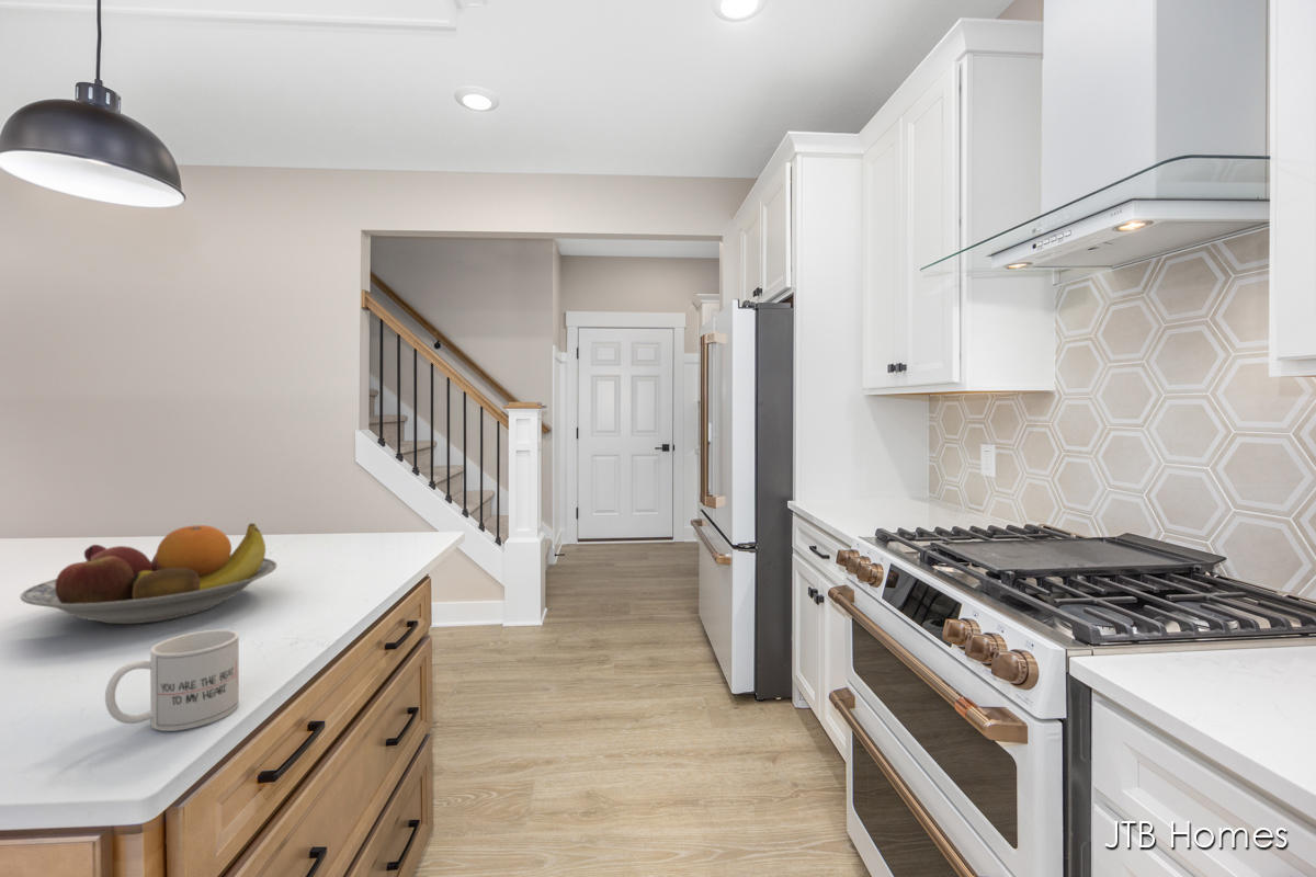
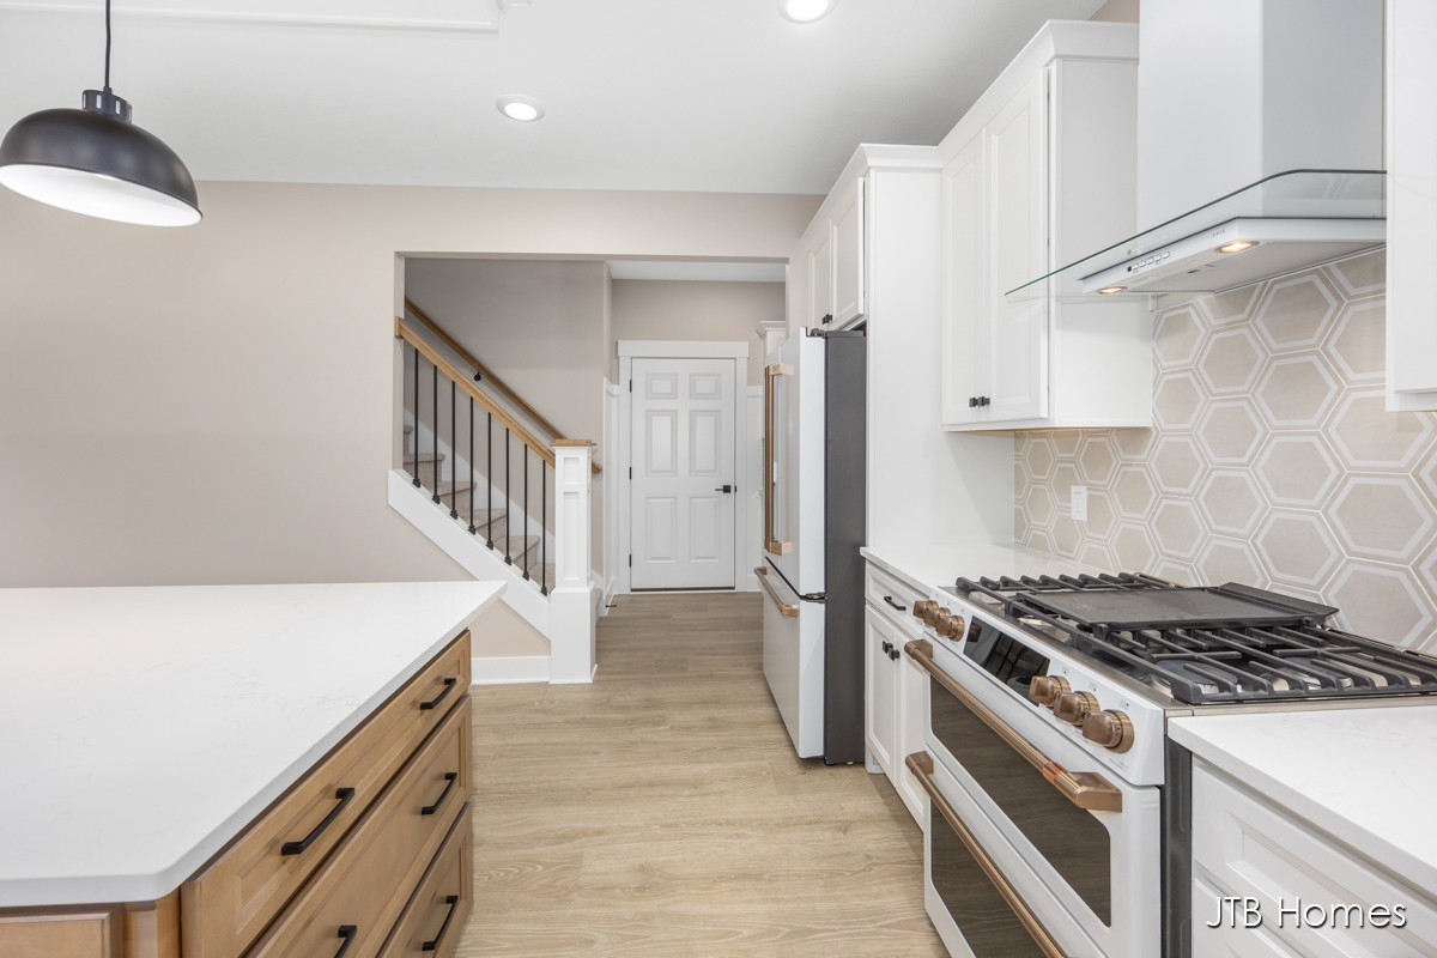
- mug (175, 682)
- fruit bowl (162, 568)
